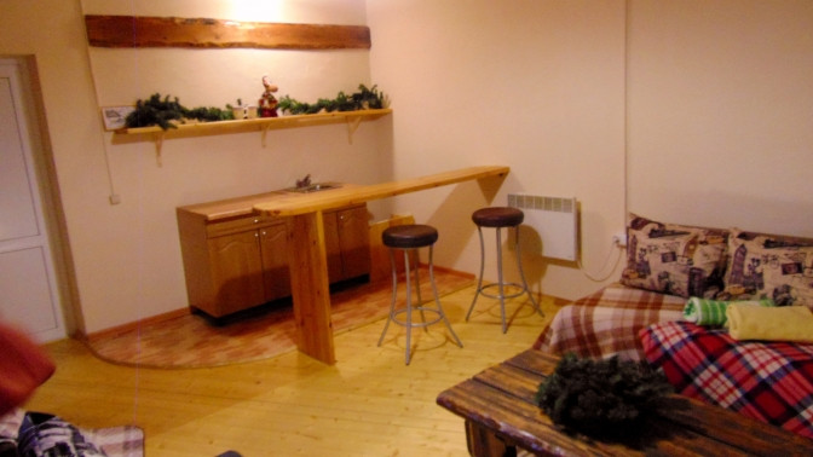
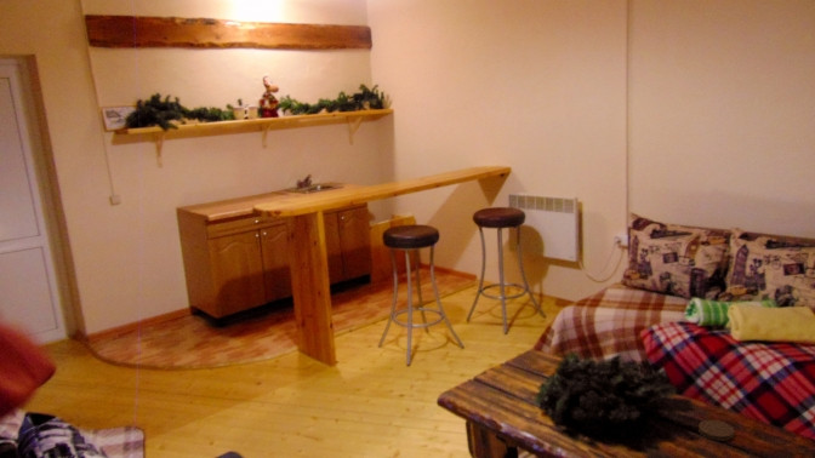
+ coaster (716, 430)
